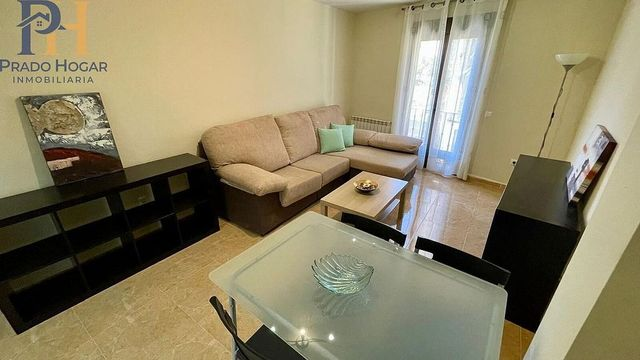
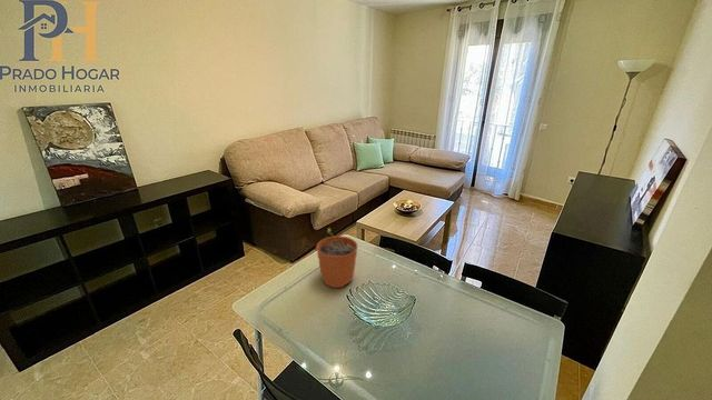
+ plant pot (337, 253)
